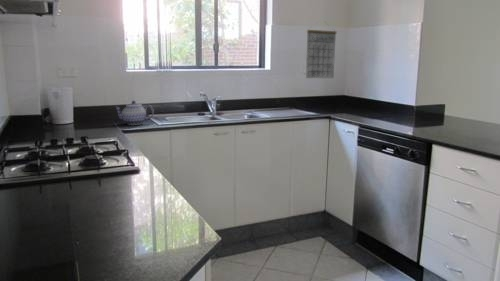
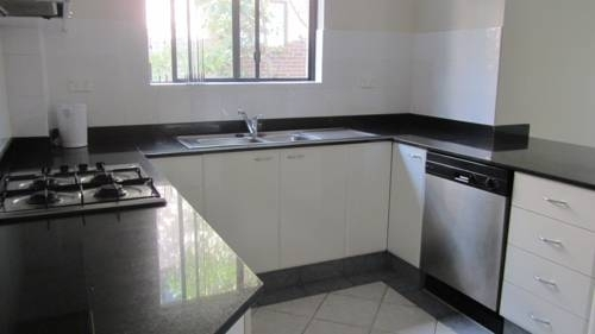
- calendar (321, 48)
- teapot (134, 112)
